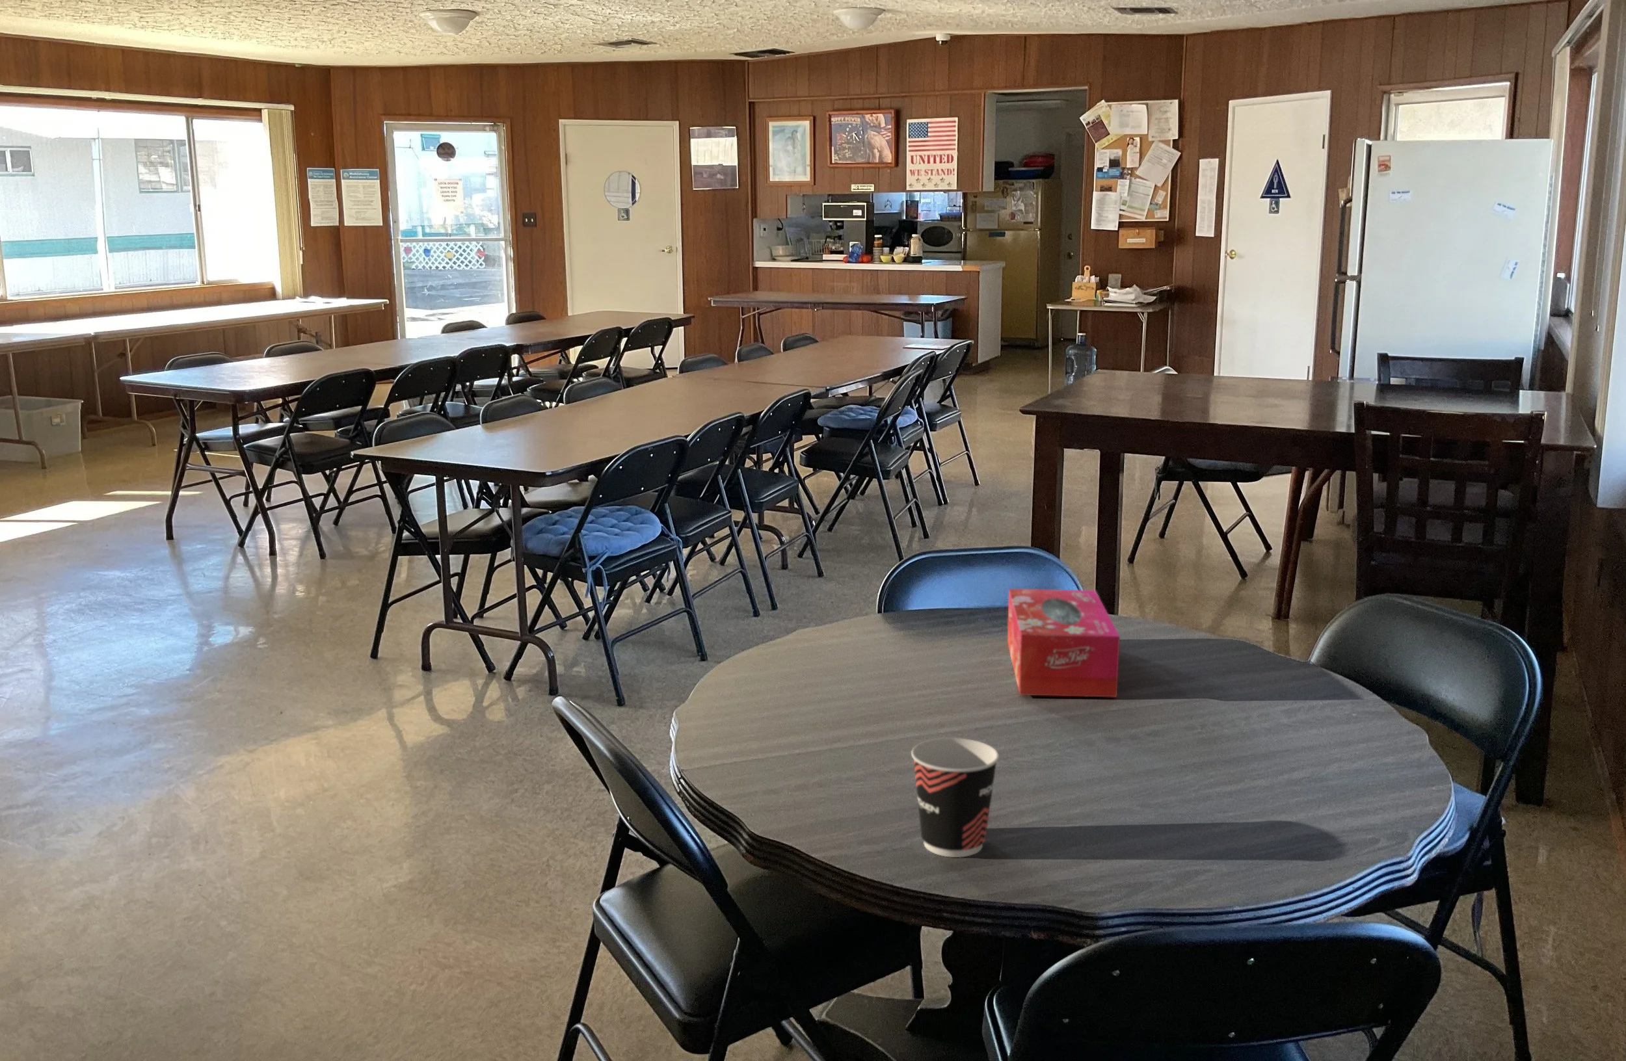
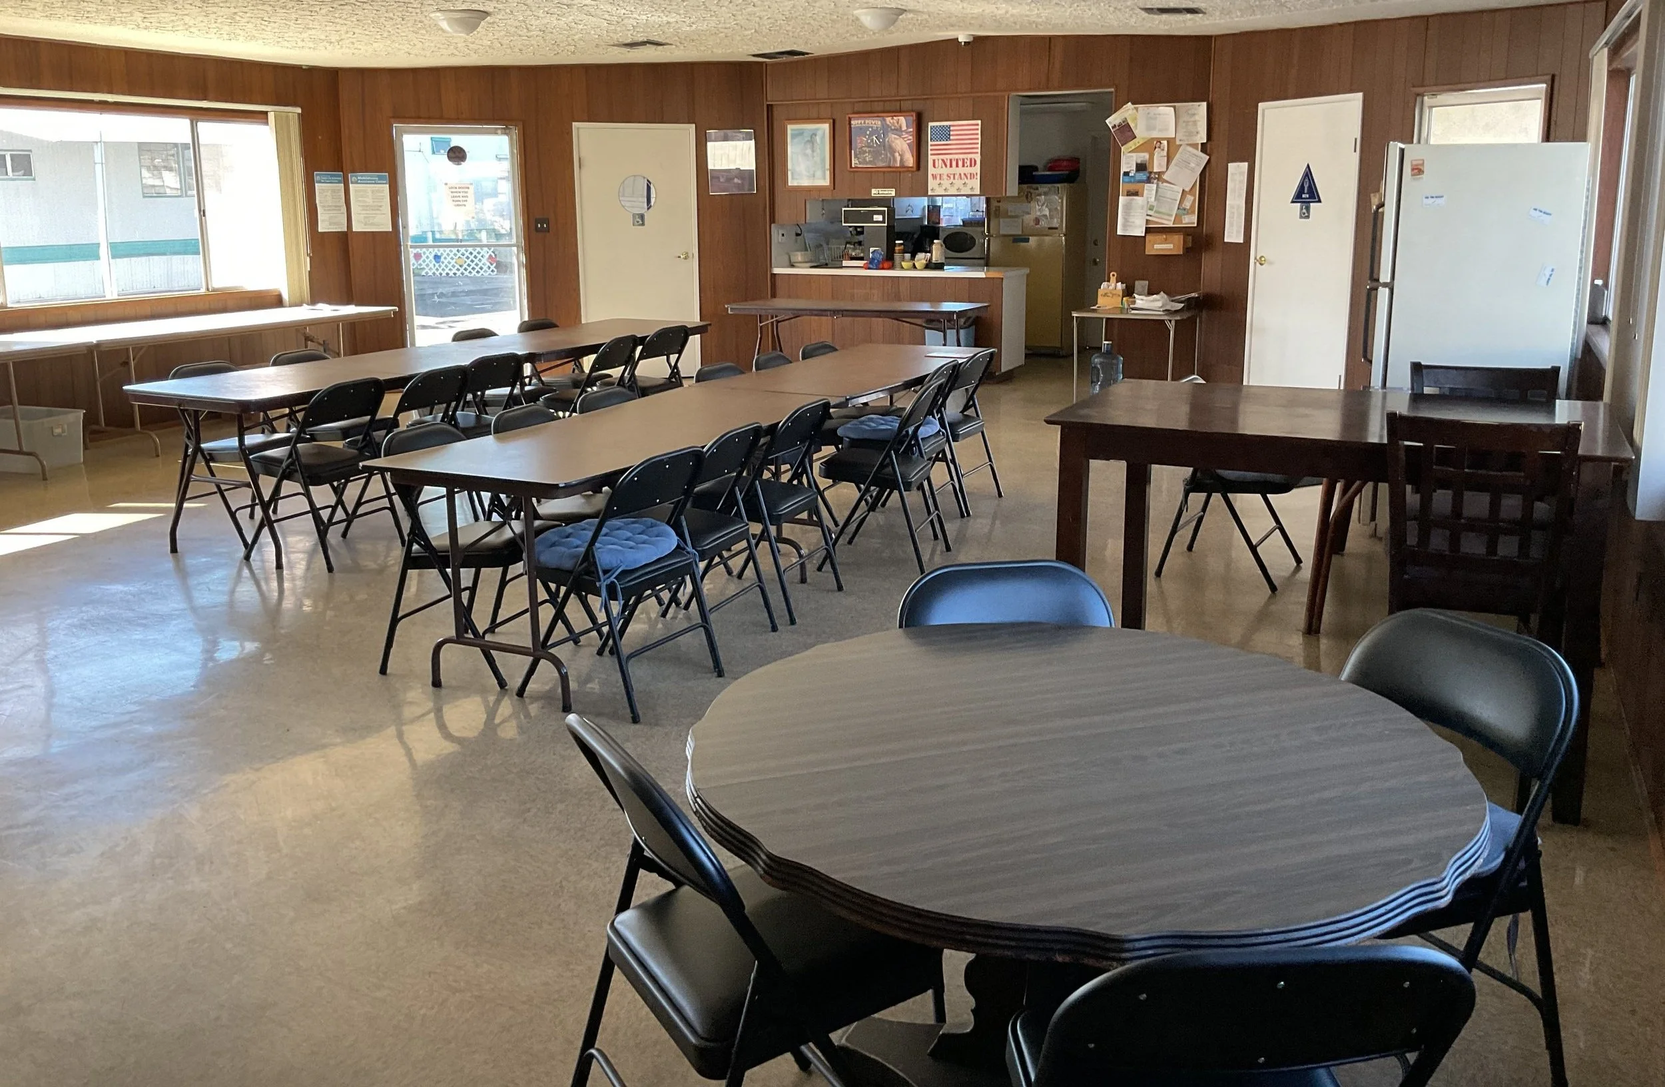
- tissue box (1060, 639)
- cup (954, 799)
